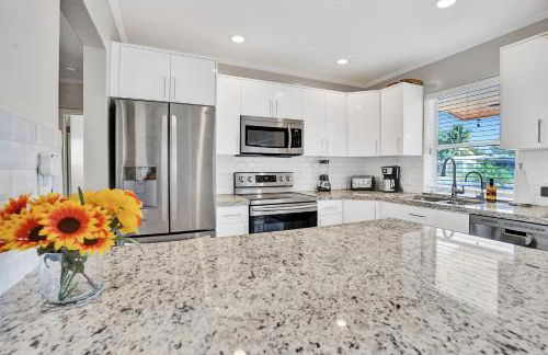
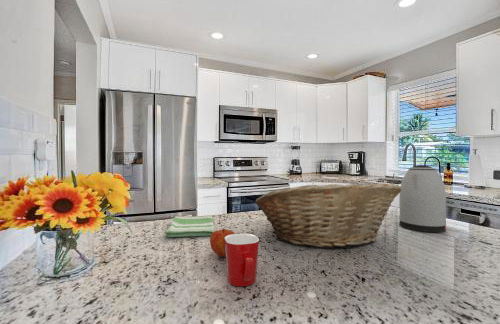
+ kettle (423, 195)
+ apple (223, 242)
+ mug (243, 262)
+ fruit basket (325, 208)
+ dish towel (191, 224)
